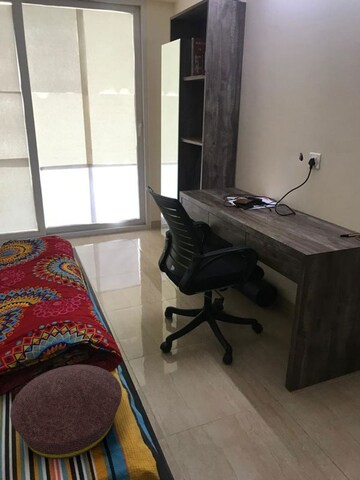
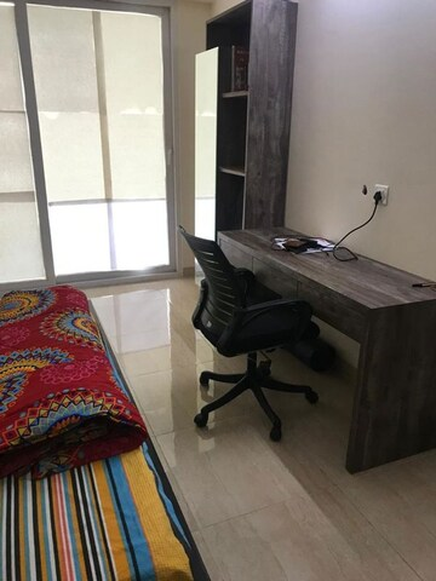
- cushion (68, 403)
